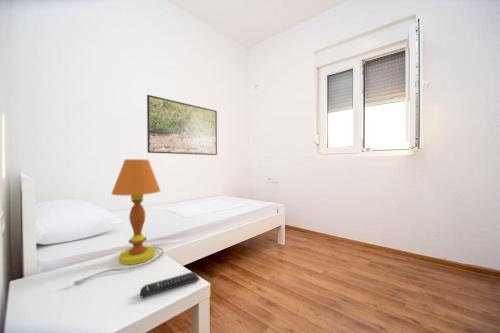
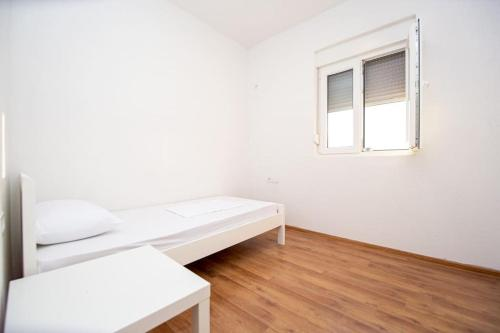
- table lamp (130, 212)
- remote control (171, 283)
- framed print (186, 129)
